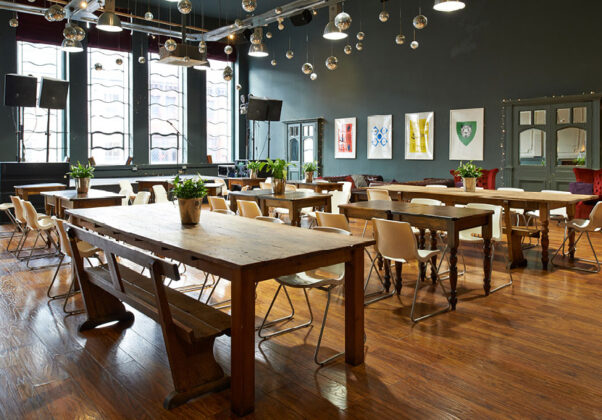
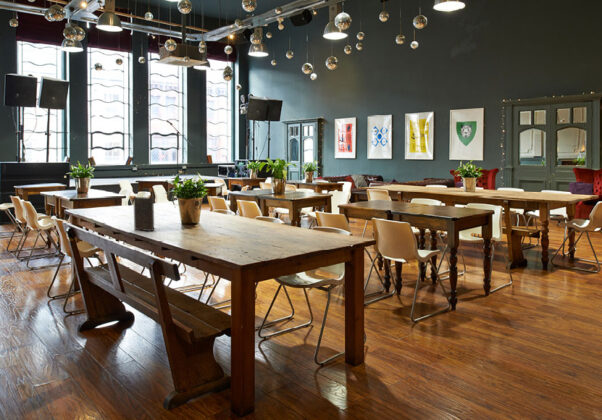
+ book (146, 213)
